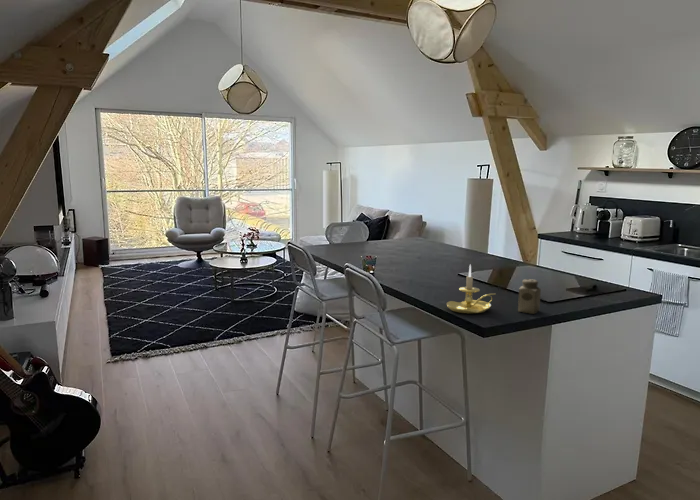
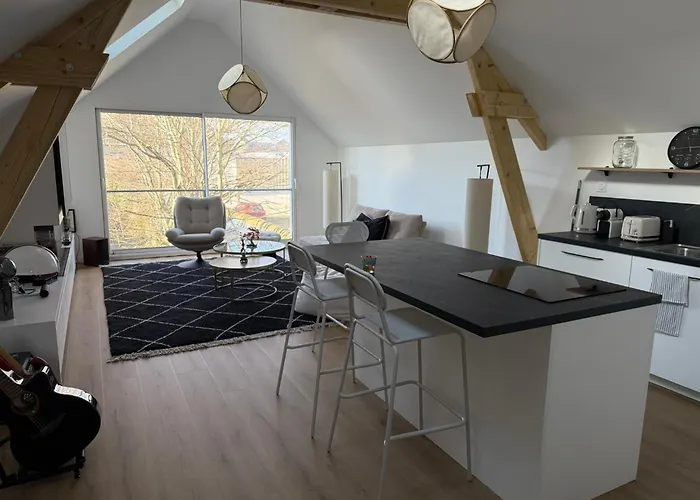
- salt shaker (529, 295)
- candle holder (472, 287)
